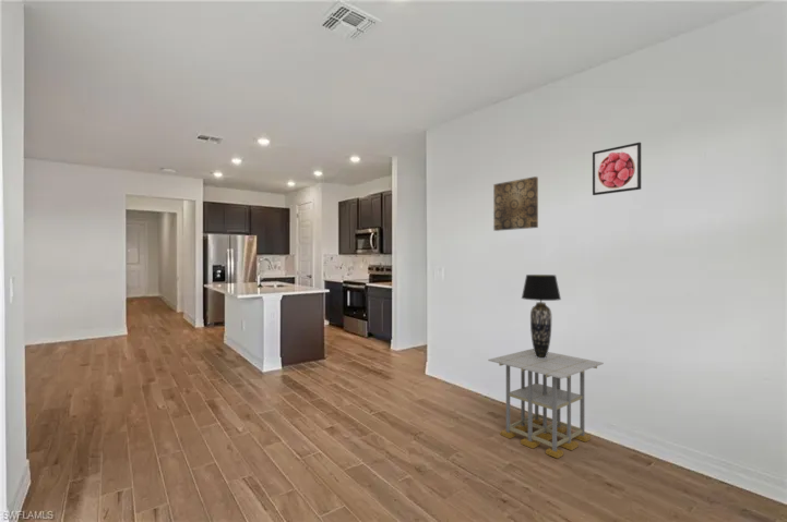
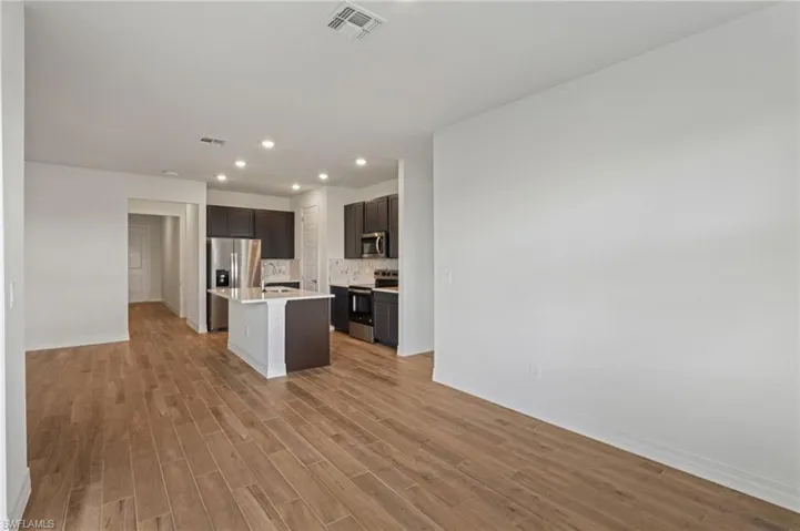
- table lamp (540, 315)
- side table (545, 399)
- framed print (616, 169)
- wall art (514, 205)
